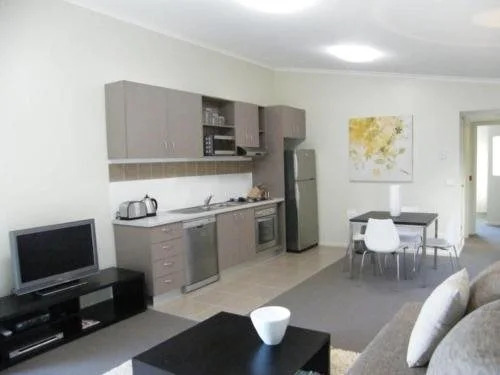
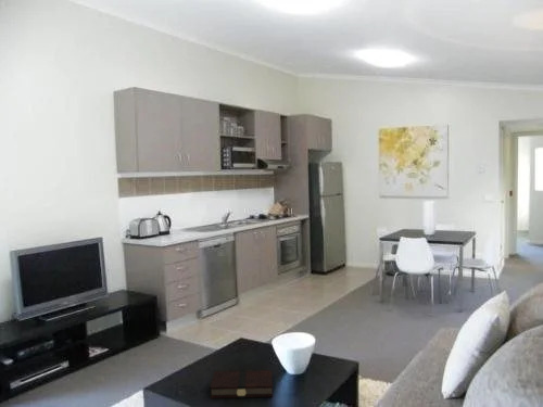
+ book (242, 383)
